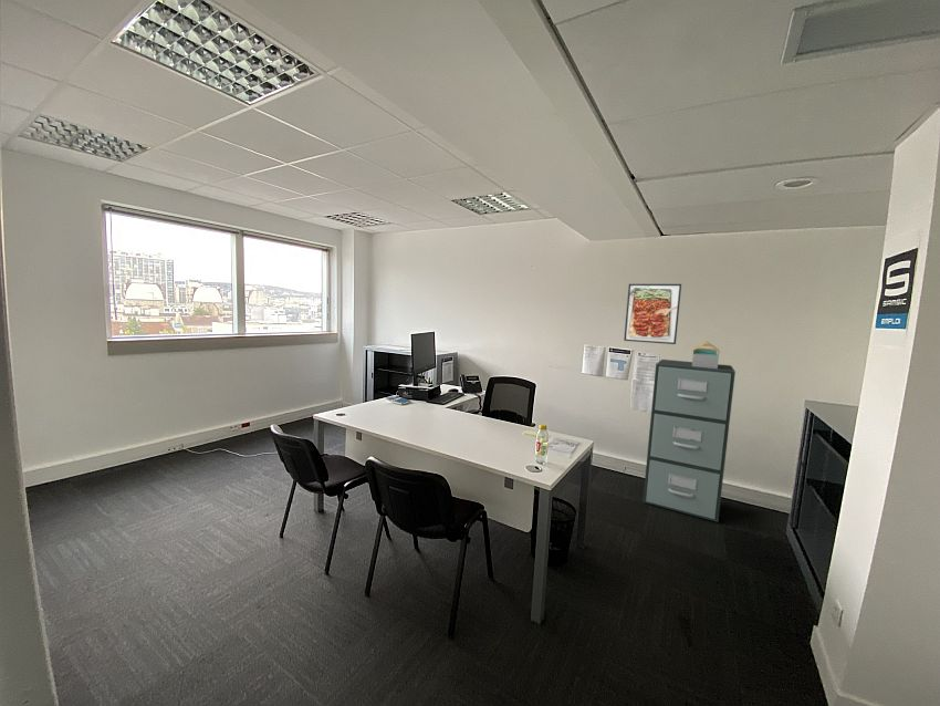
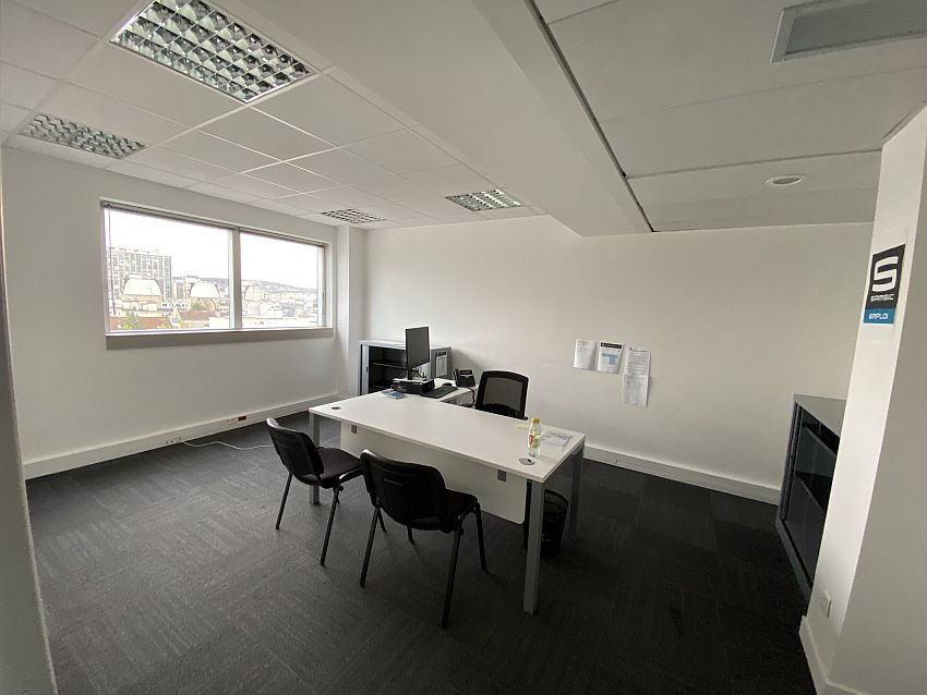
- filing cabinet (687, 433)
- architectural model (706, 353)
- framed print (651, 313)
